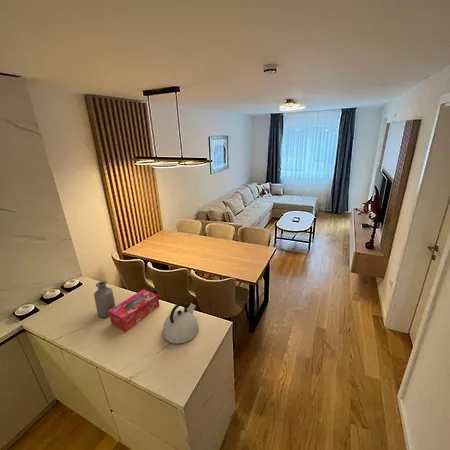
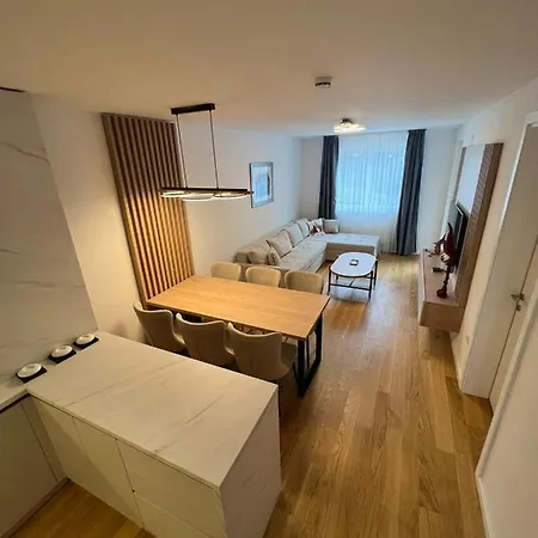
- tissue box (135, 308)
- bottle (104, 298)
- kettle (181, 316)
